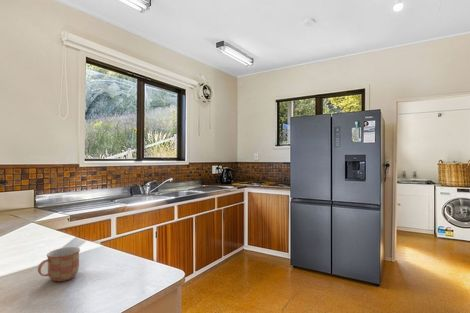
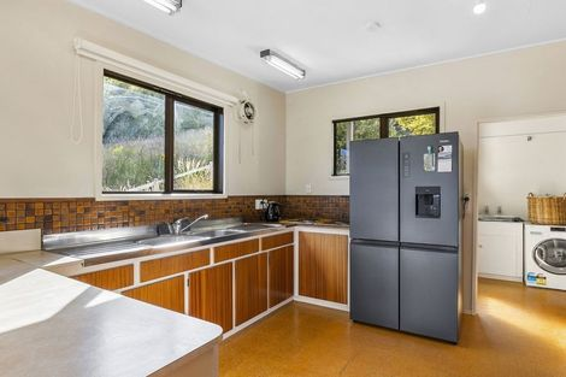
- mug (59, 265)
